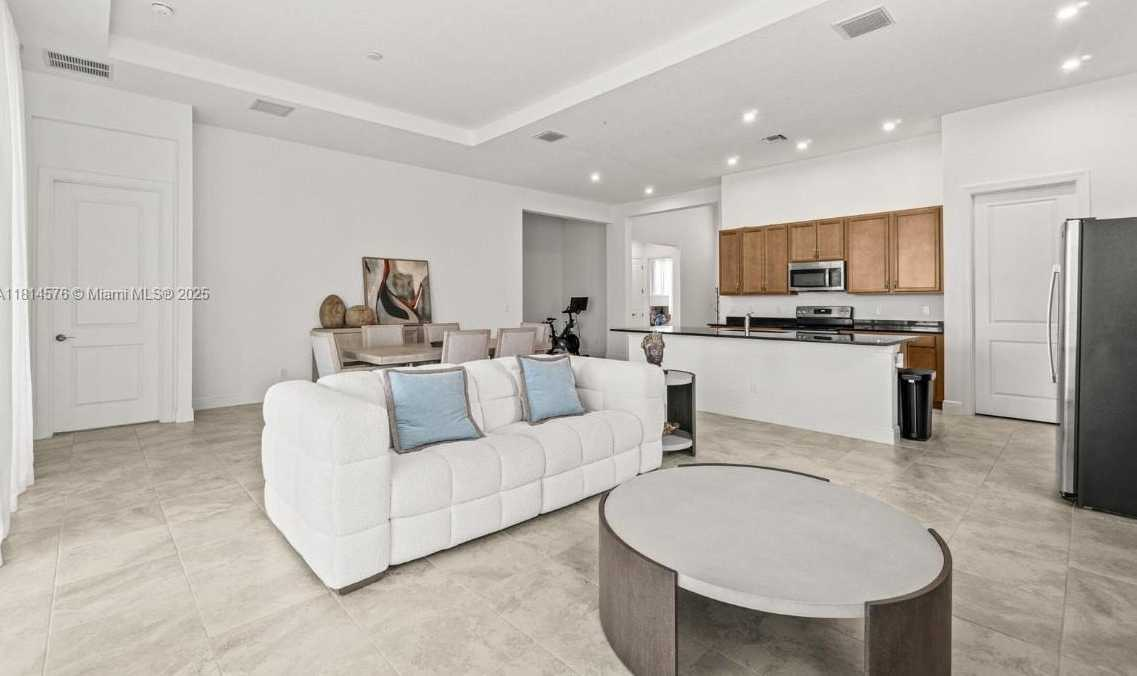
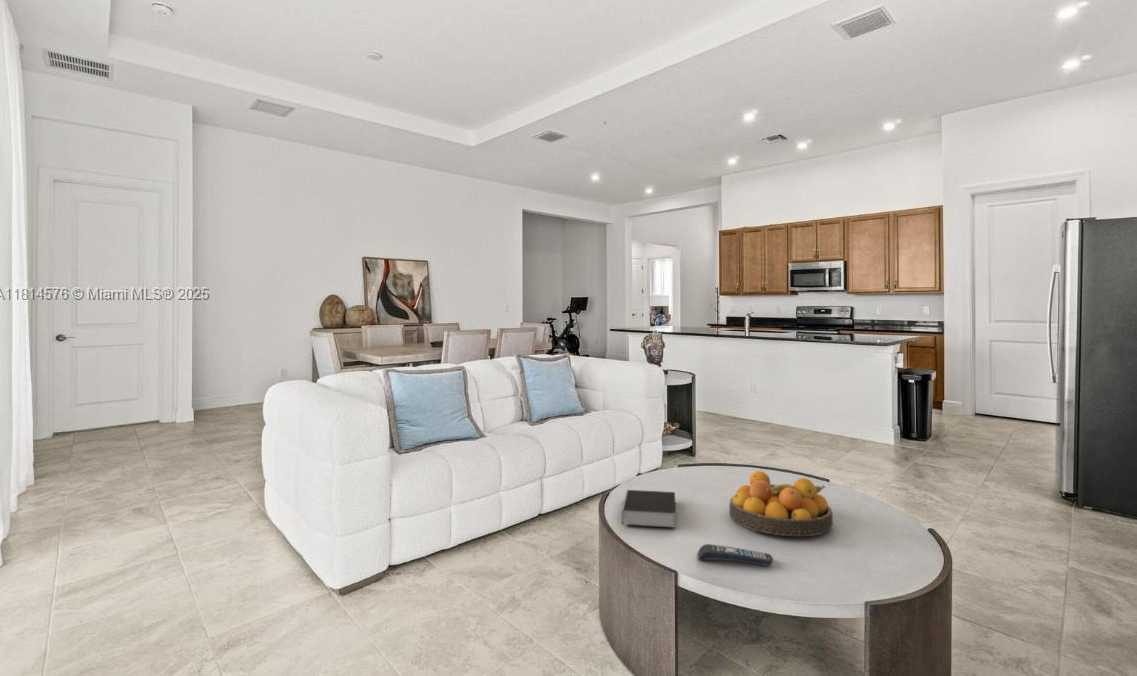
+ fruit bowl (779, 498)
+ book (649, 509)
+ remote control (734, 555)
